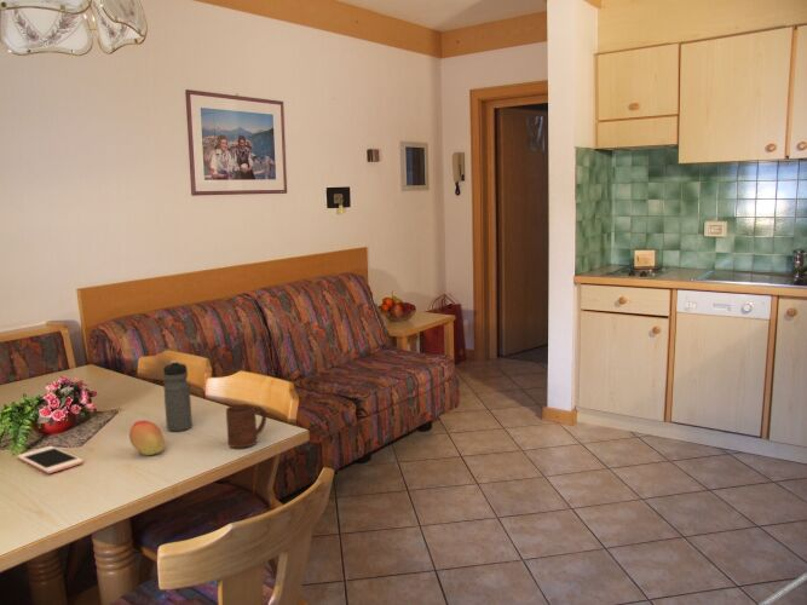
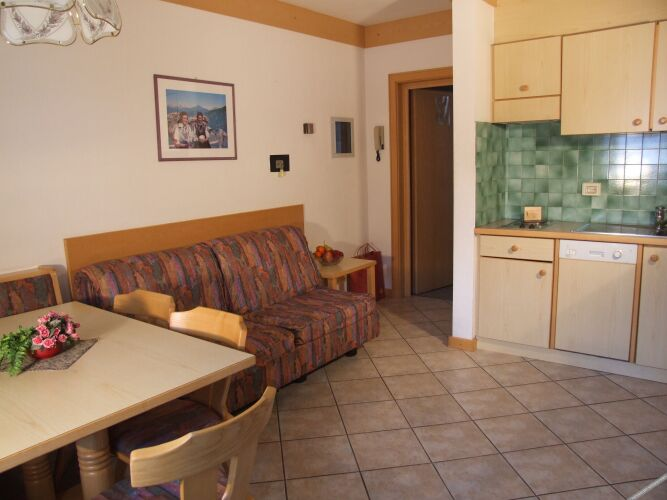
- cup (244, 424)
- fruit (146, 437)
- water bottle (177, 393)
- cell phone (50, 459)
